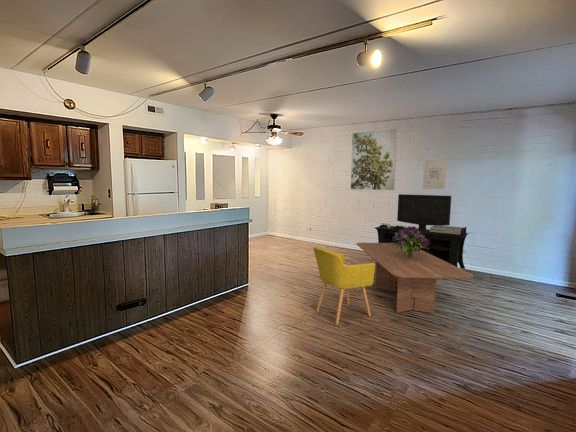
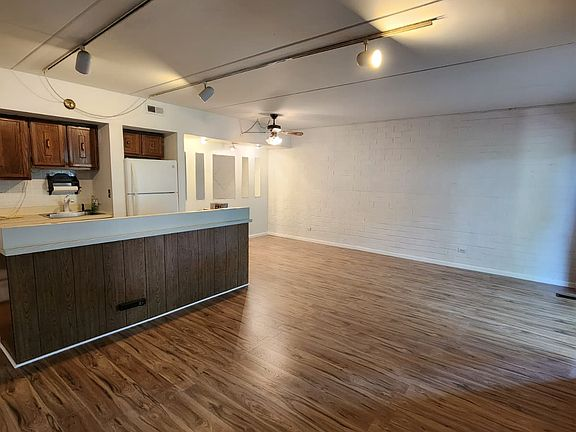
- wall art (434, 174)
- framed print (372, 160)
- dining table (401, 277)
- bouquet (410, 242)
- media console (419, 229)
- chair (341, 281)
